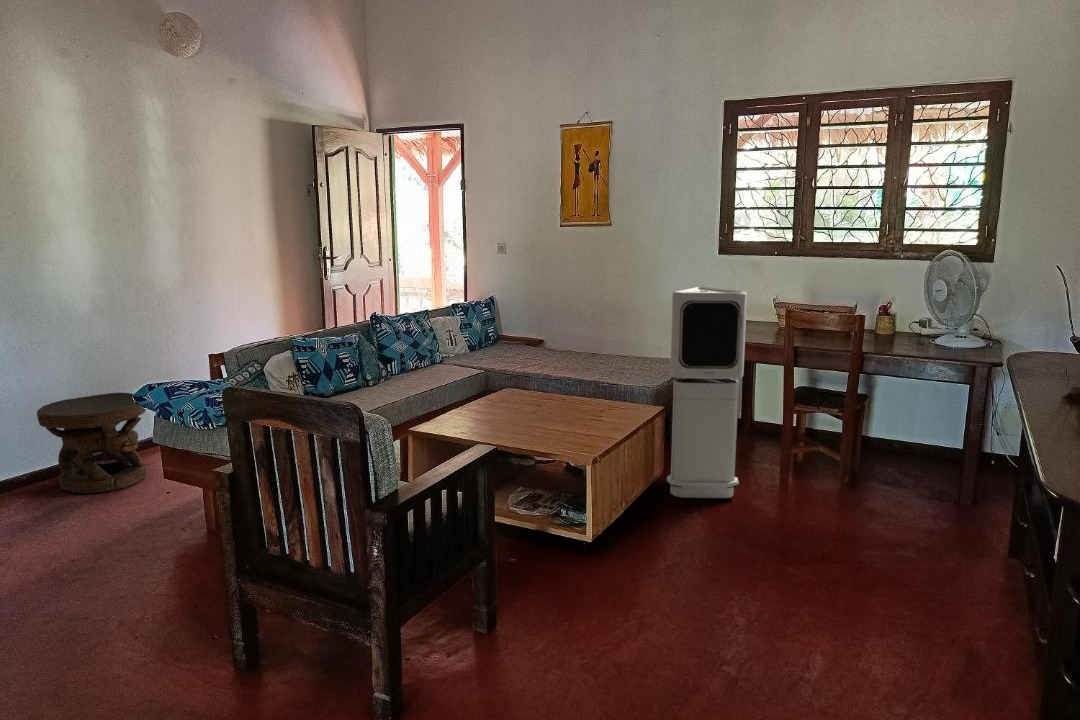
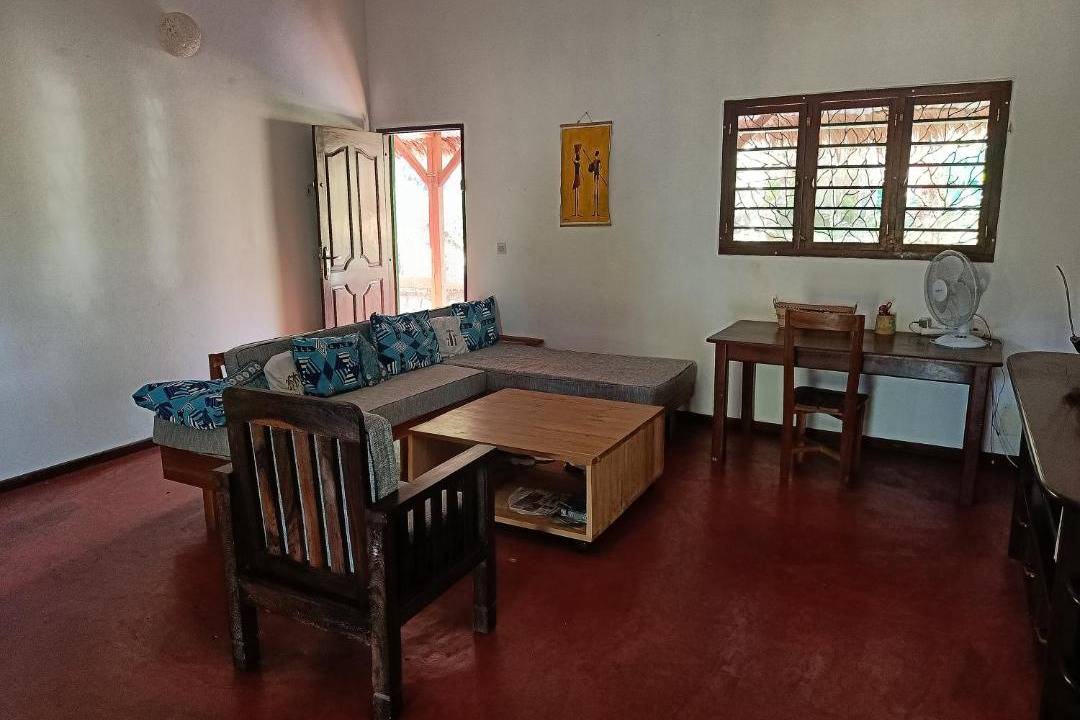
- side table (98, 441)
- air purifier (702, 390)
